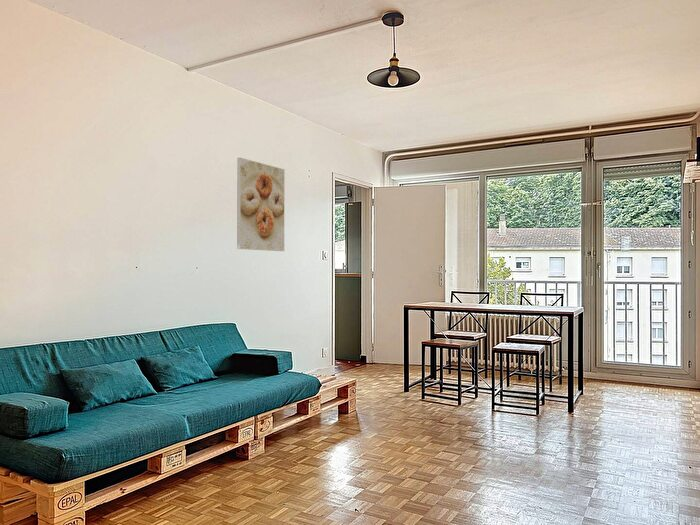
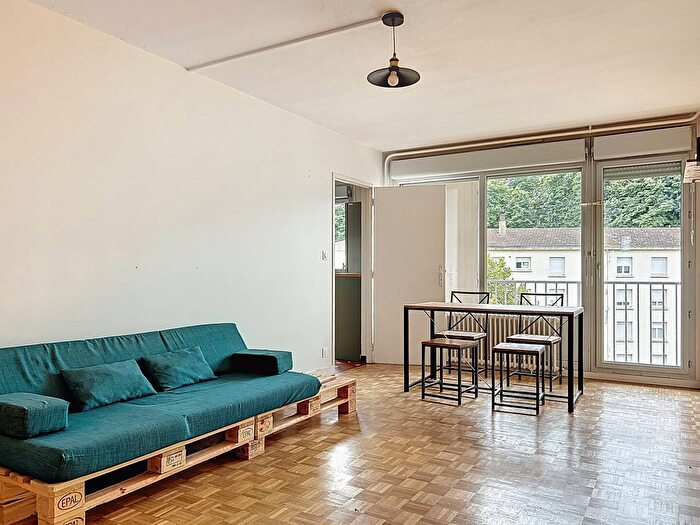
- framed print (262, 207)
